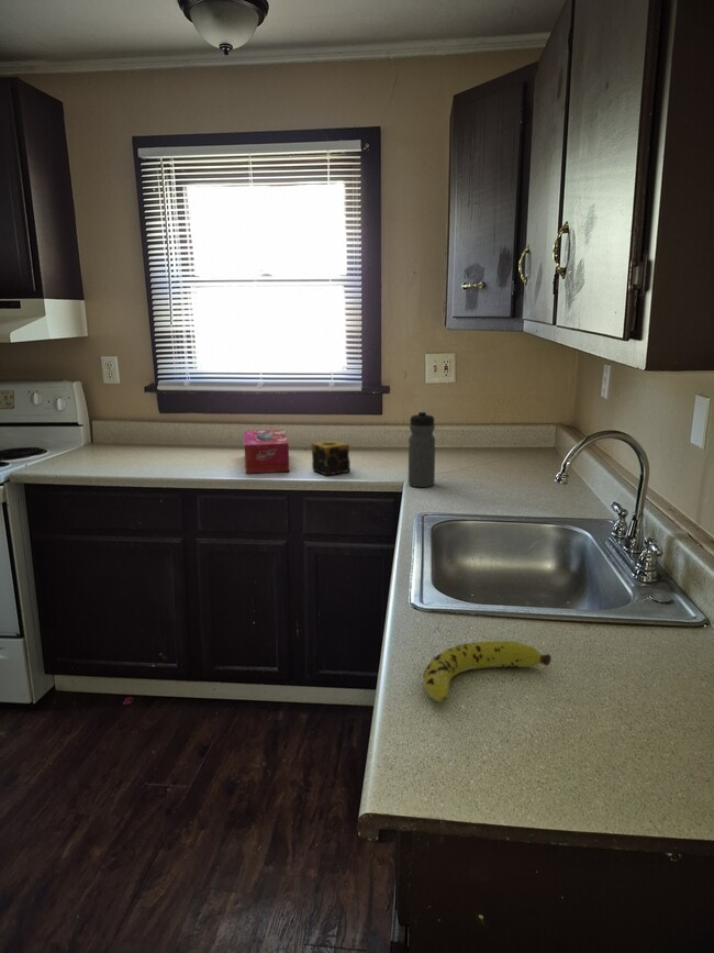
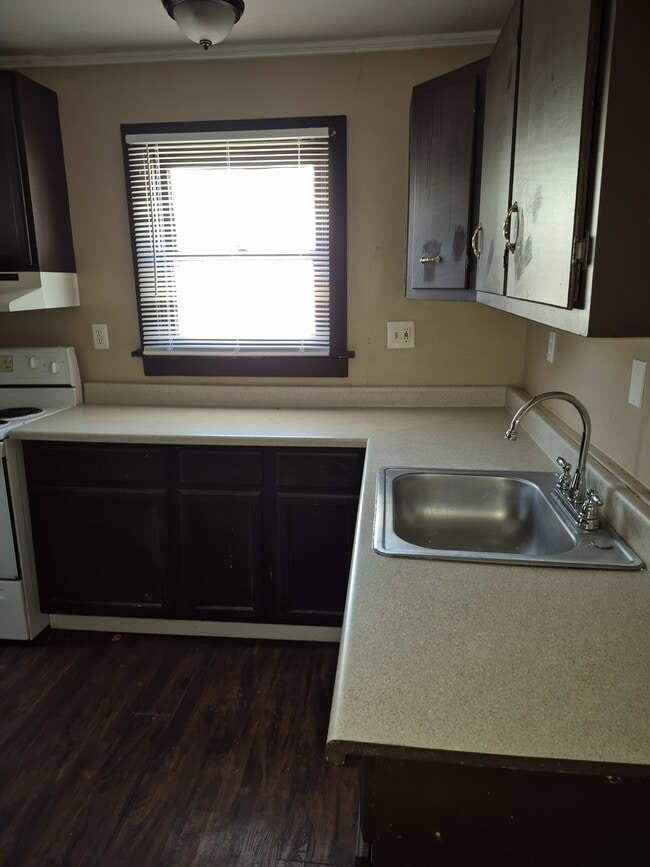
- candle (331, 457)
- water bottle (422, 447)
- tissue box (265, 450)
- fruit (486, 667)
